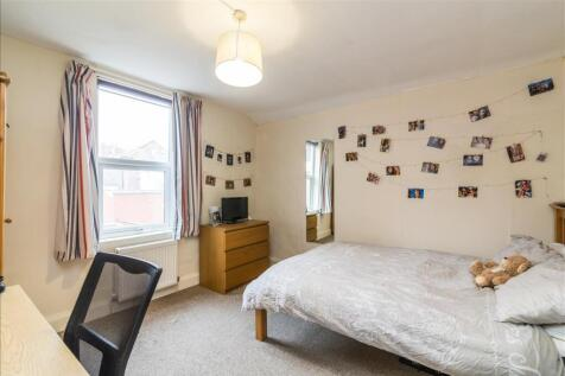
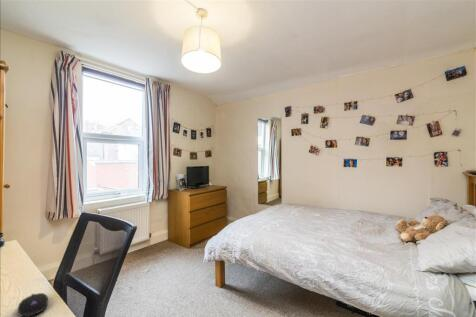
+ computer mouse (33, 302)
